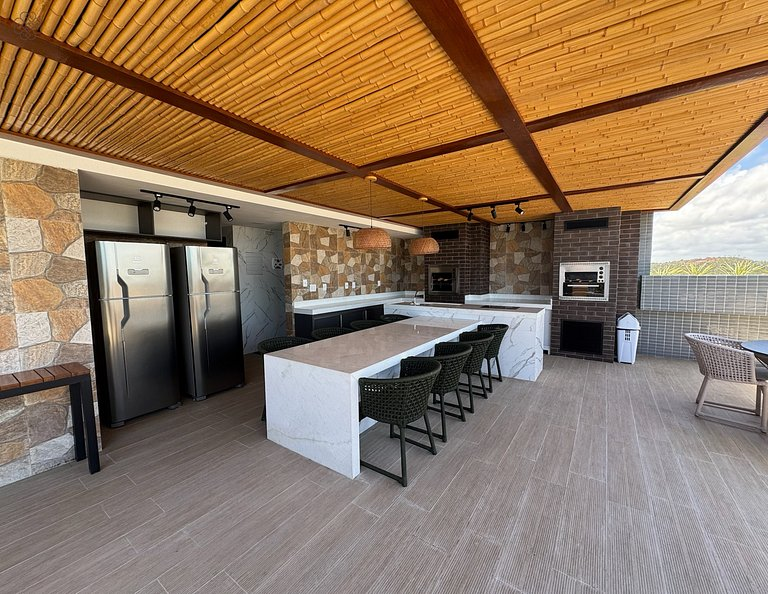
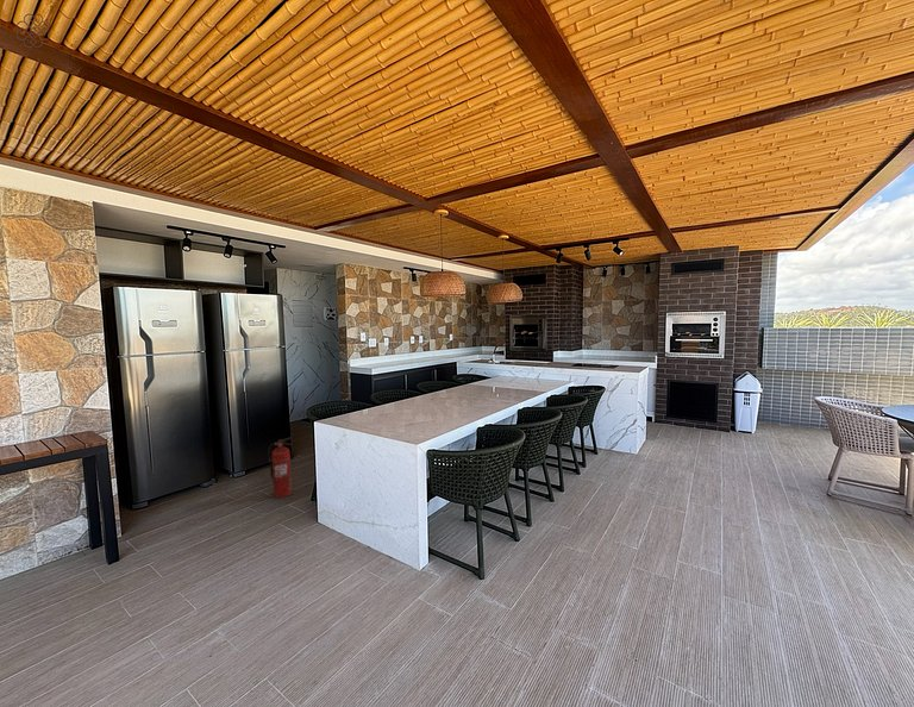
+ fire extinguisher (281, 467)
